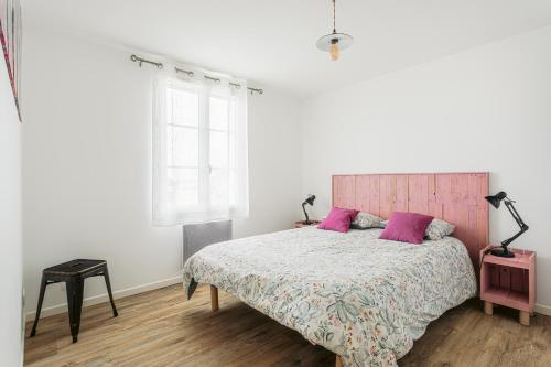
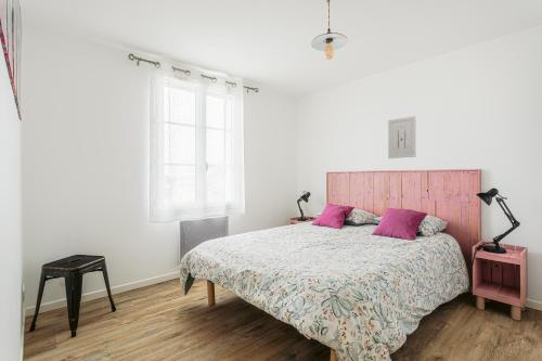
+ wall art (401, 138)
